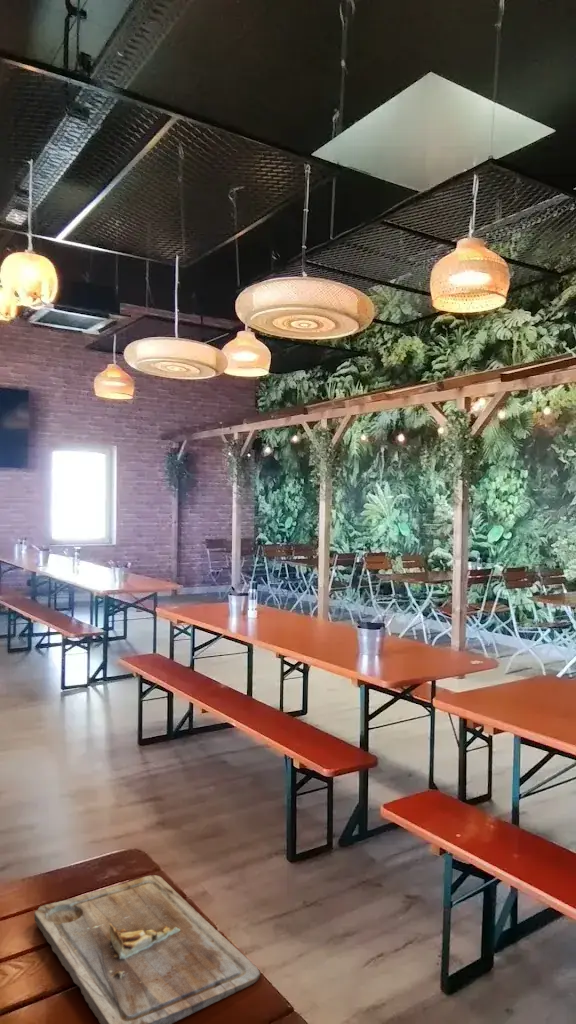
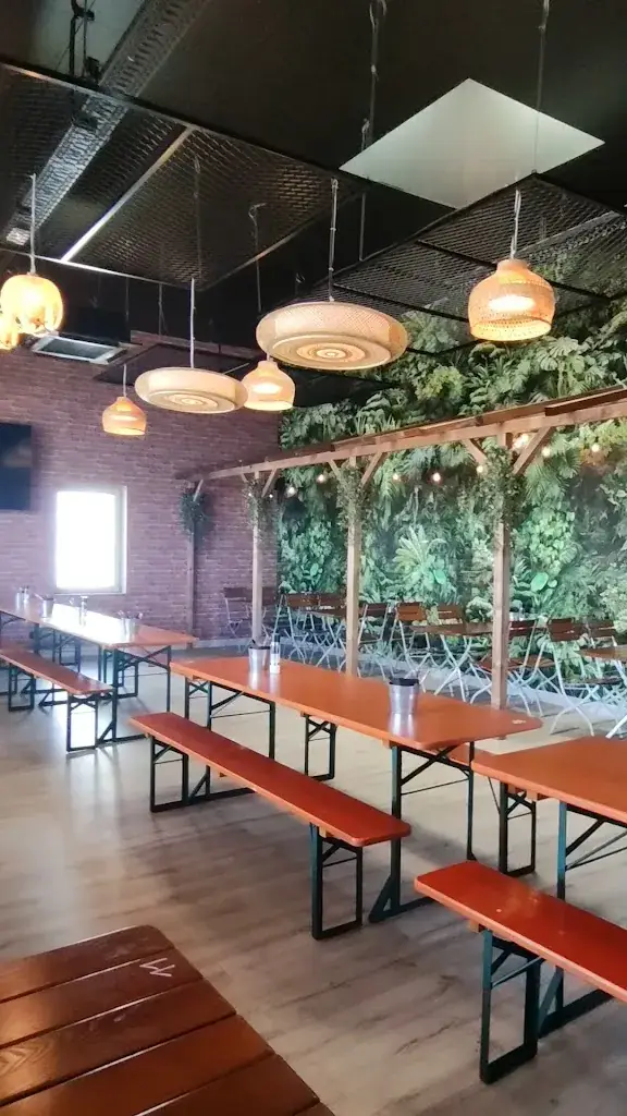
- cutting board (140, 932)
